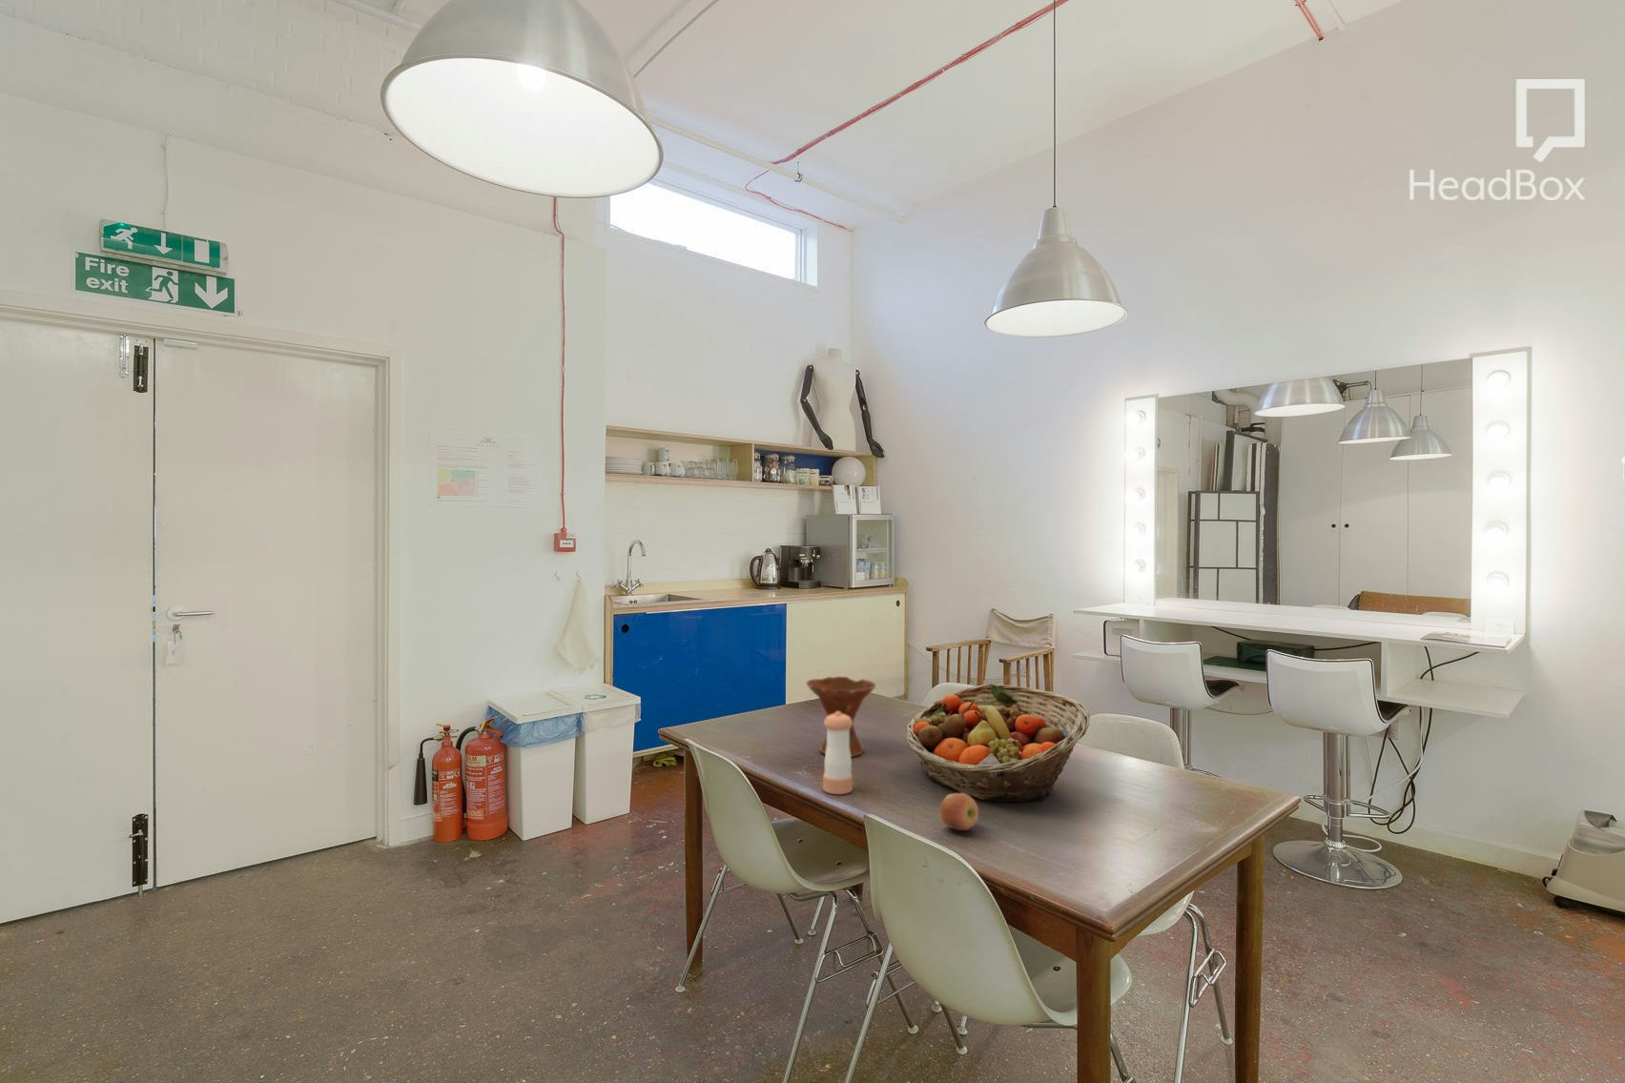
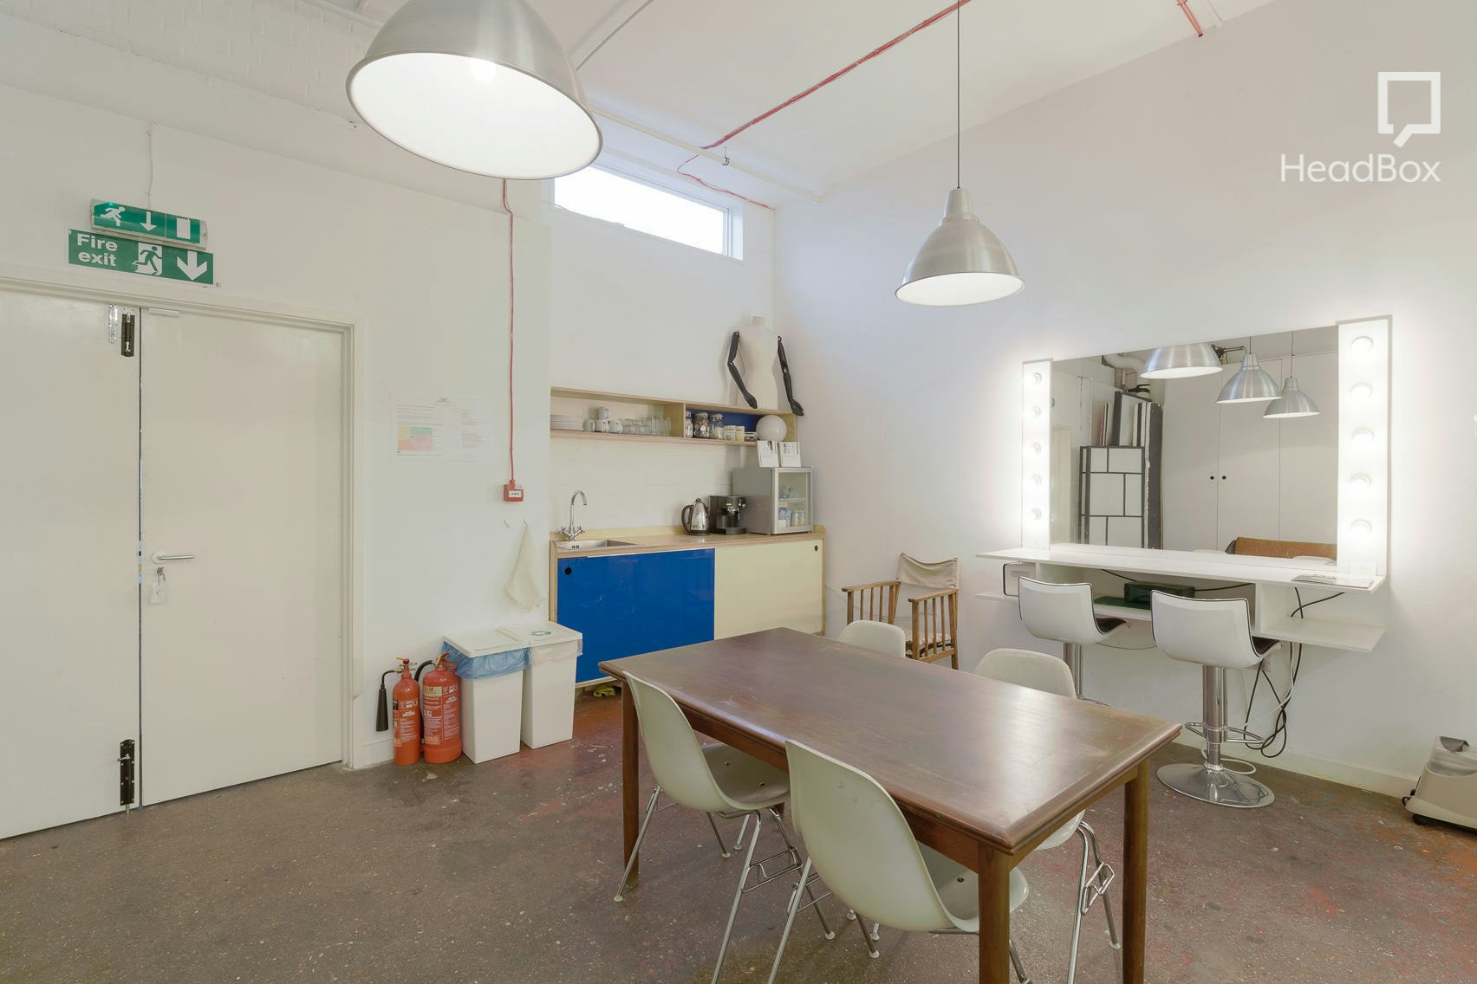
- bowl (842, 713)
- apple (960, 811)
- fruit basket (993, 737)
- pepper shaker (838, 751)
